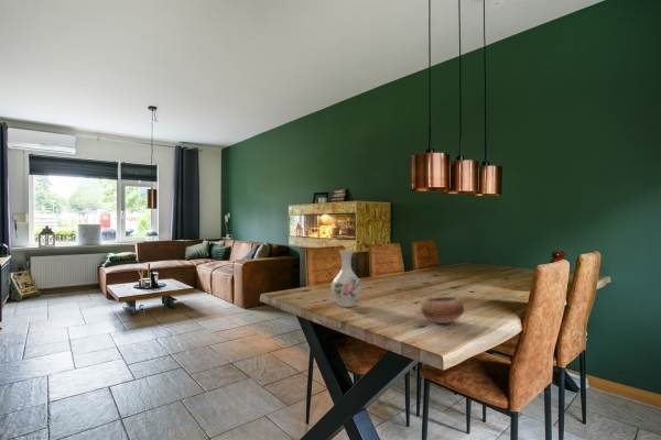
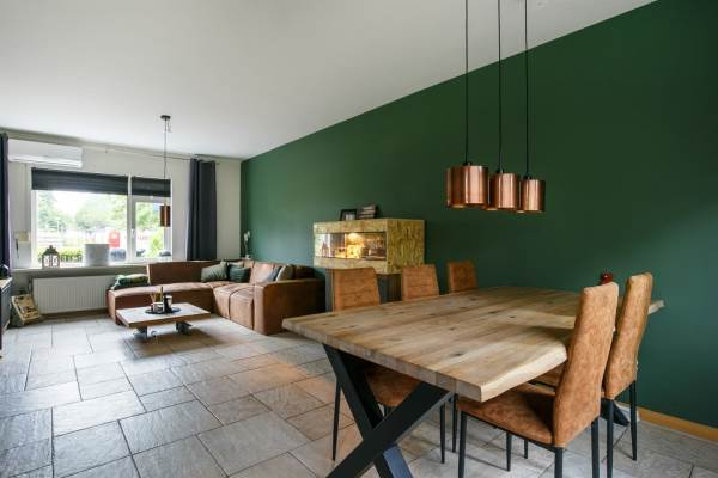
- vase (346, 277)
- bowl (442, 309)
